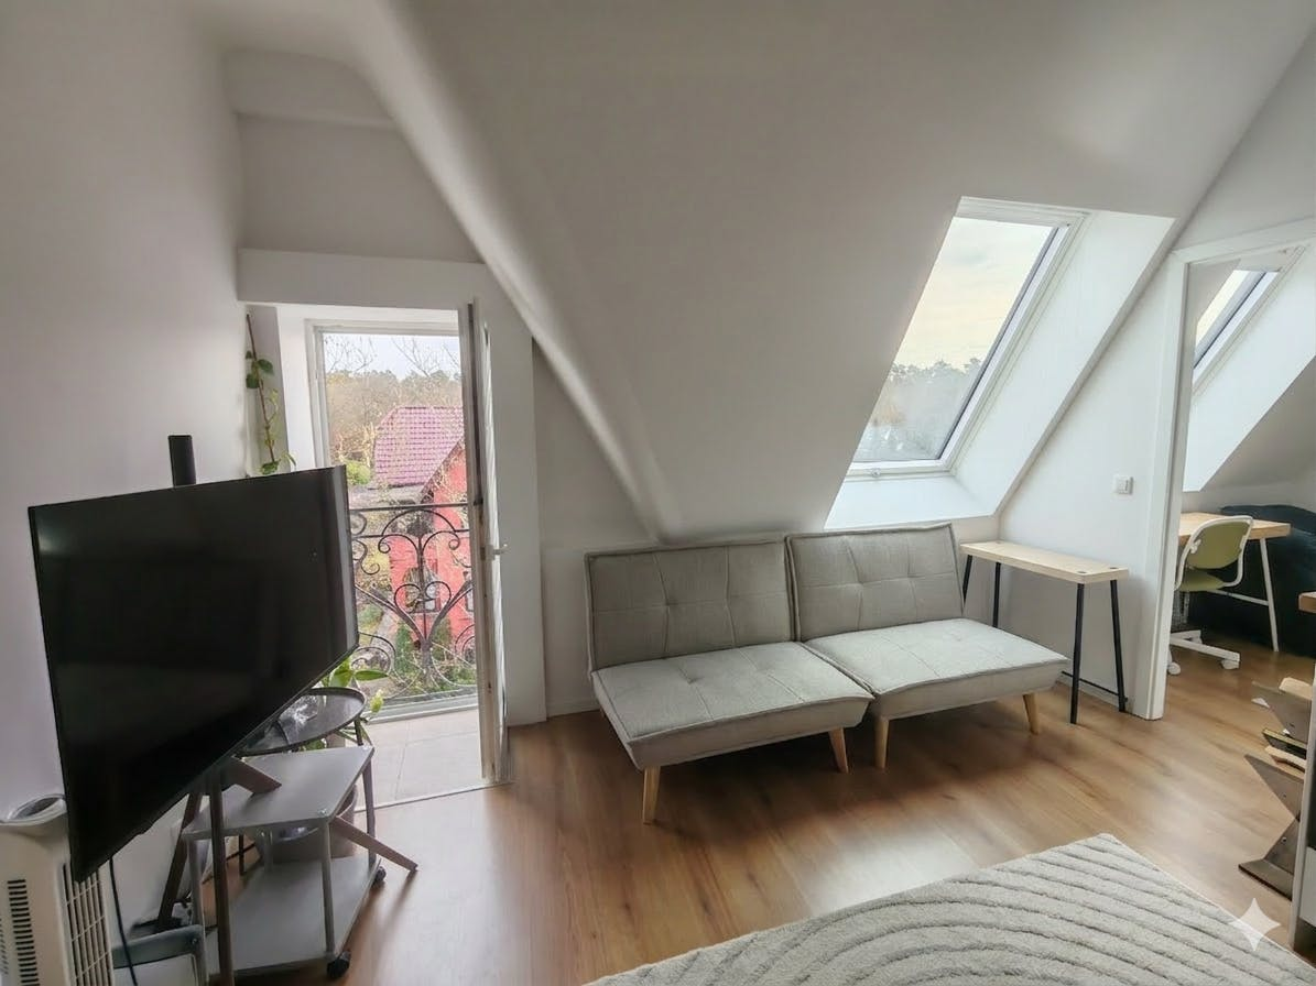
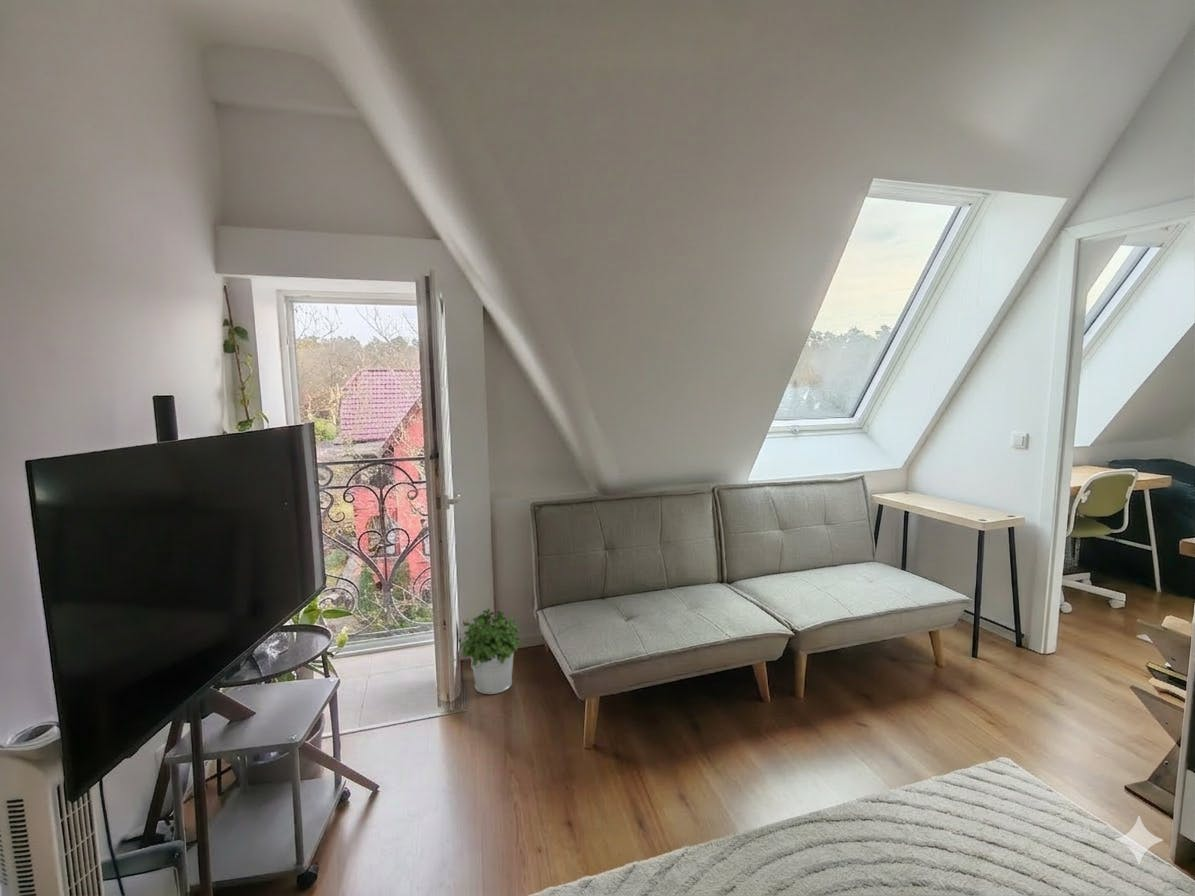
+ potted plant (489, 650)
